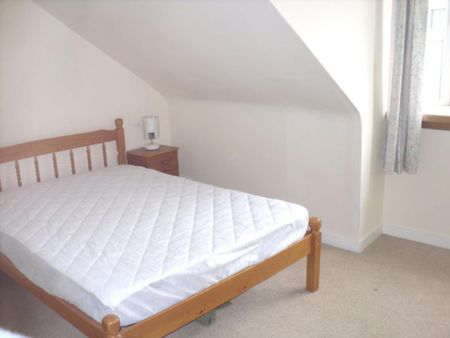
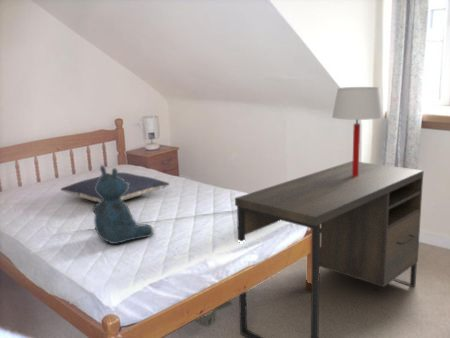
+ table lamp (356, 132)
+ pillow (124, 181)
+ desk (338, 248)
+ teddy bear (121, 202)
